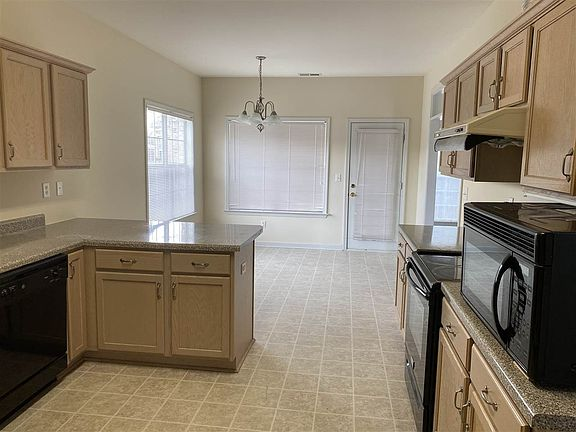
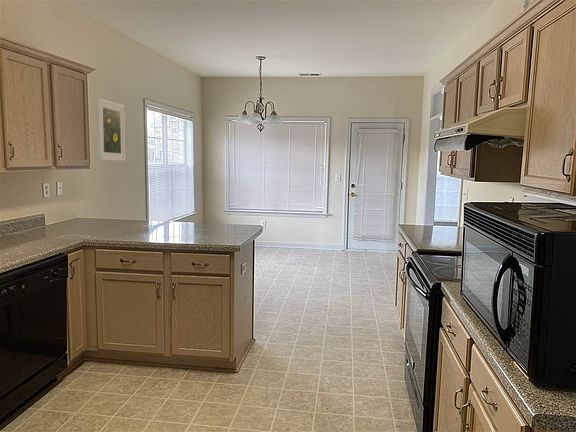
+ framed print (111, 131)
